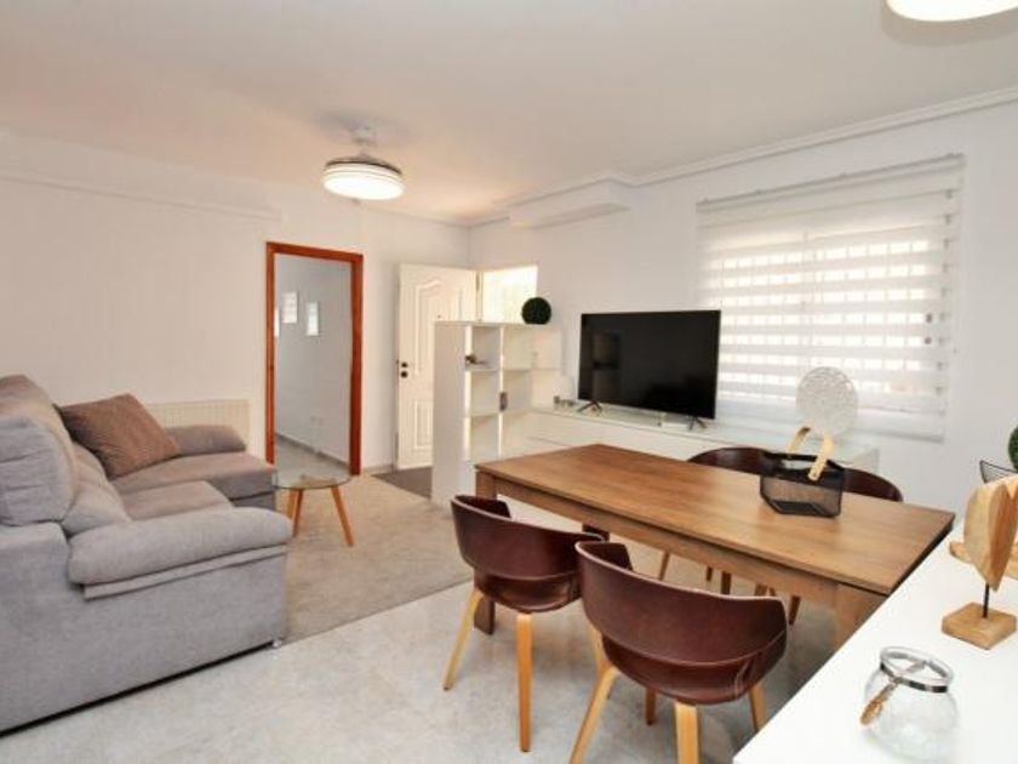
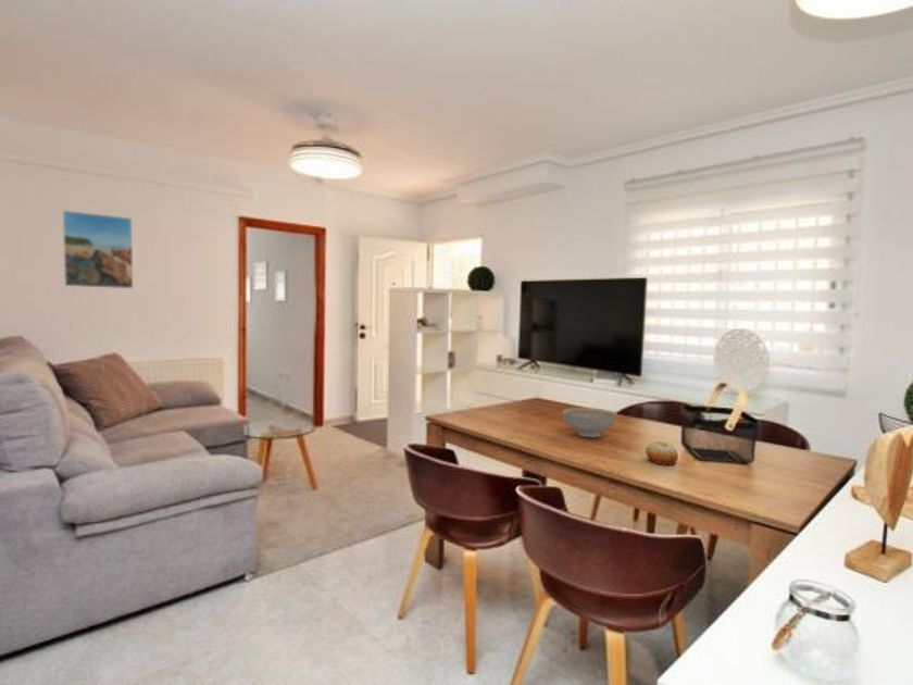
+ decorative bowl (588, 423)
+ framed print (99, 250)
+ fruit (661, 452)
